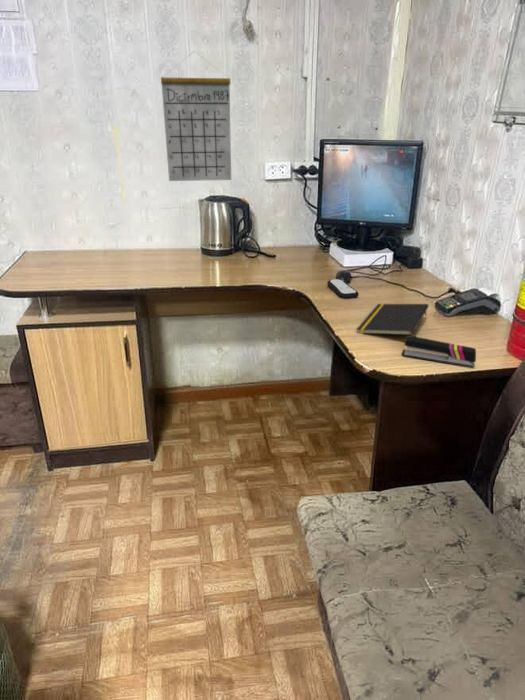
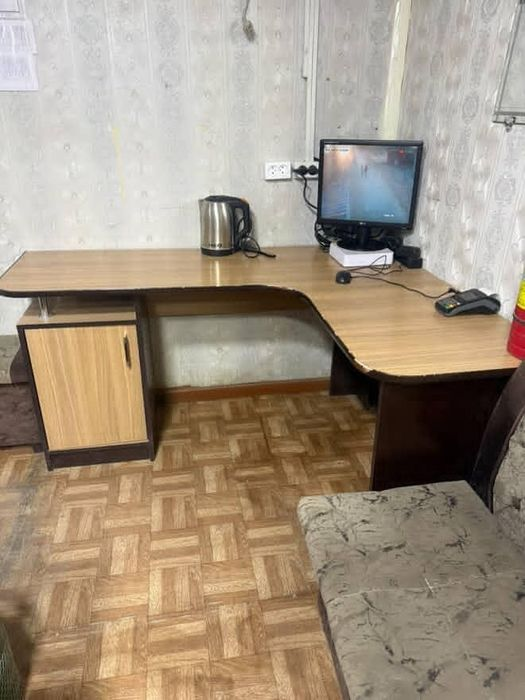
- stapler (439, 350)
- remote control (341, 288)
- notepad (393, 318)
- calendar (197, 119)
